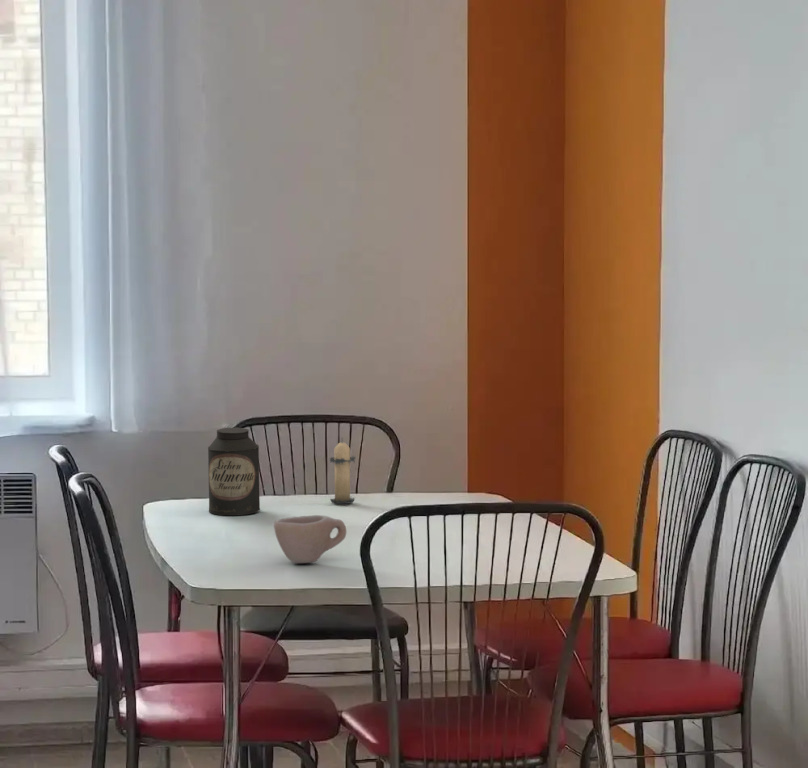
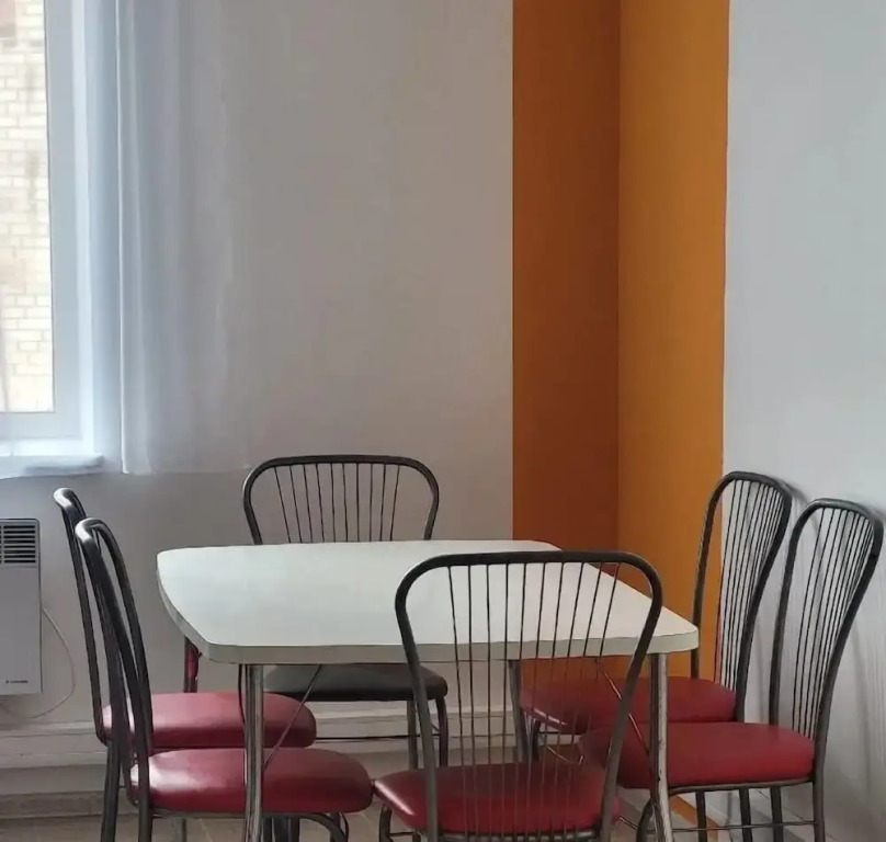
- candle (342, 470)
- canister (233, 470)
- cup (310, 539)
